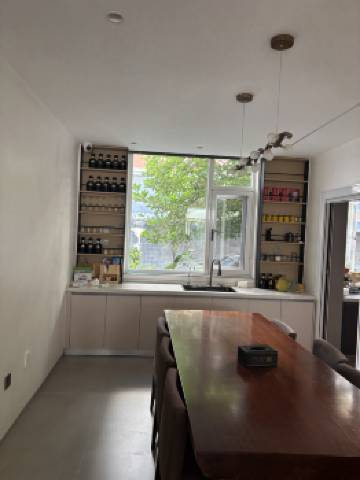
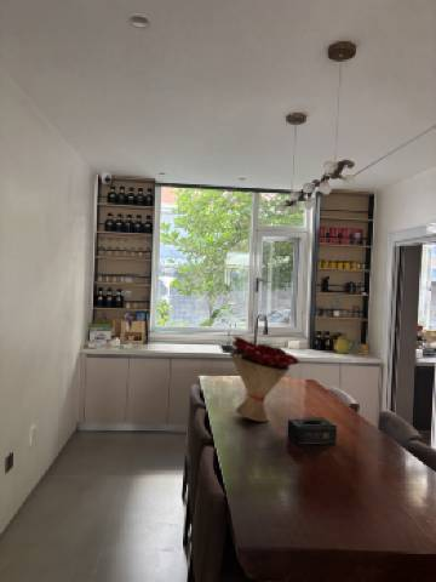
+ flower bouquet (262, 377)
